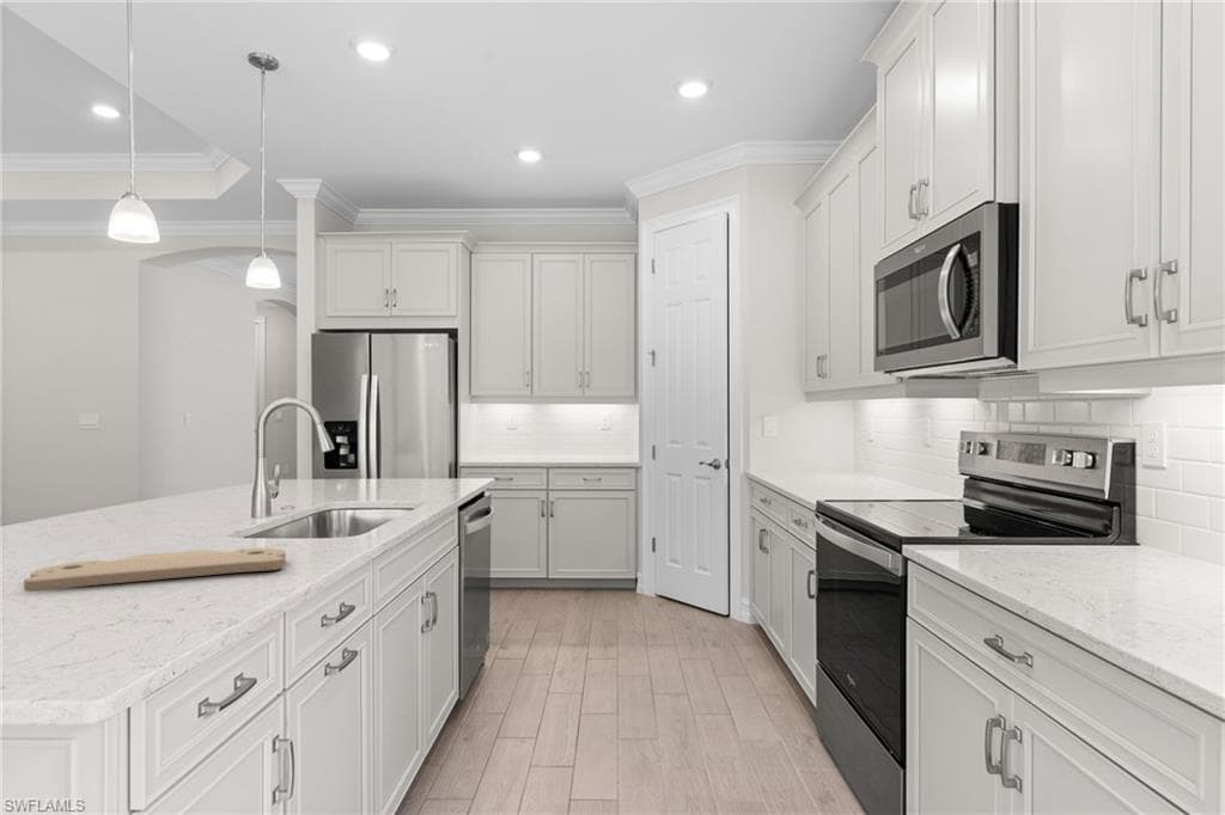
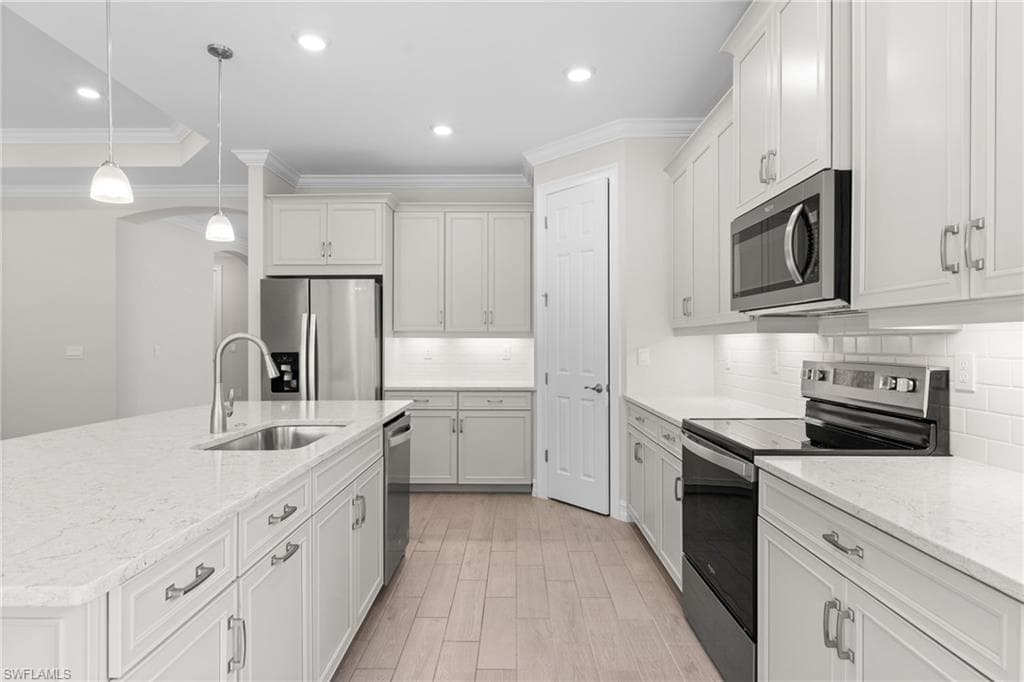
- cutting board (167, 564)
